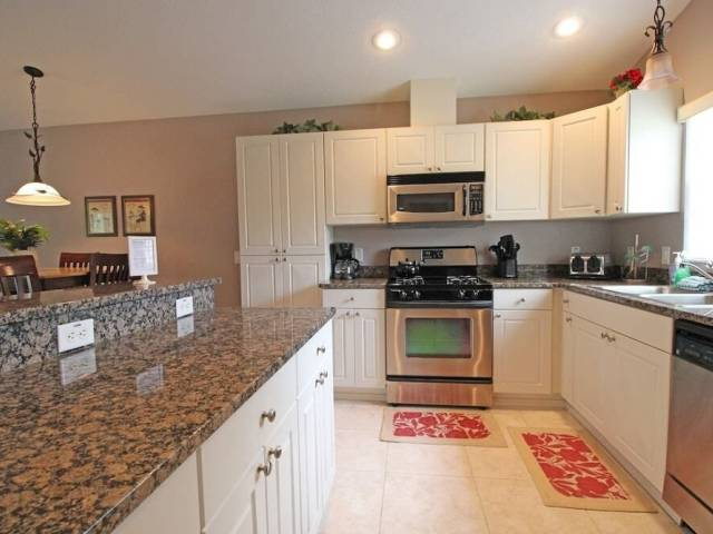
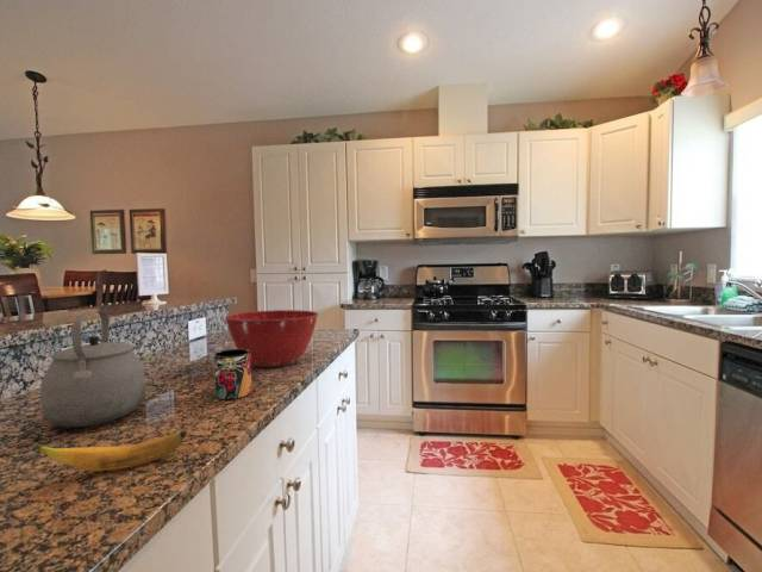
+ tea kettle (99, 361)
+ banana (118, 448)
+ mug (231, 371)
+ mixing bowl (273, 337)
